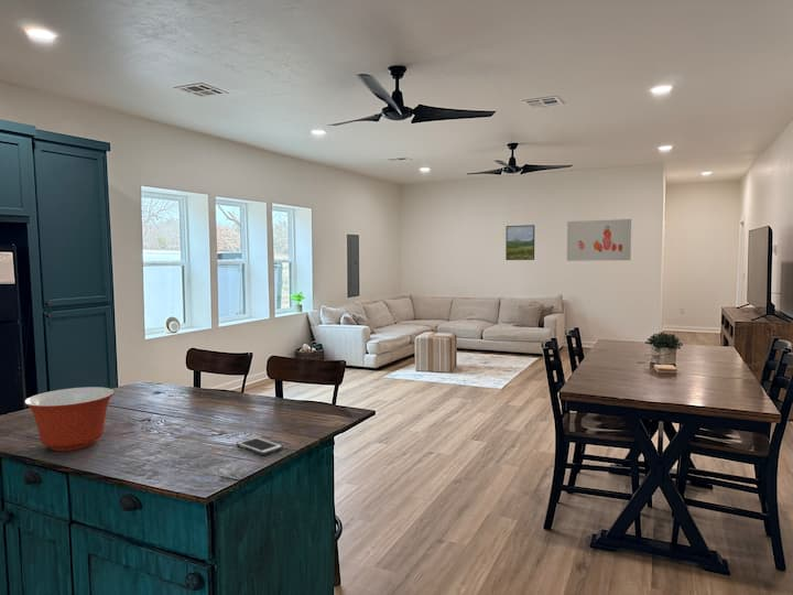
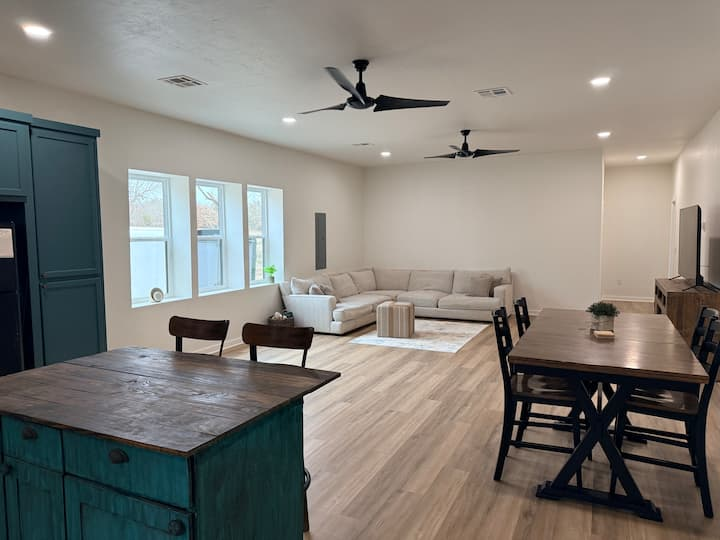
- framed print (520, 242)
- wall art (598, 240)
- mixing bowl (72, 420)
- cell phone (259, 445)
